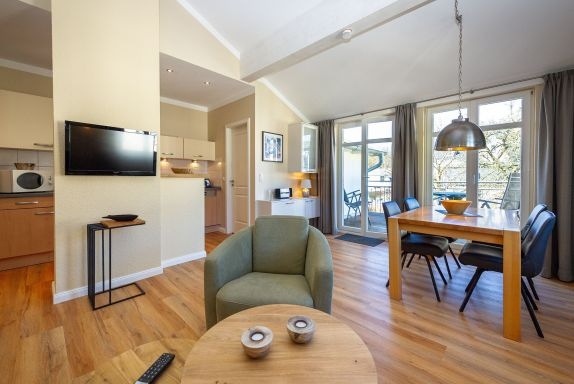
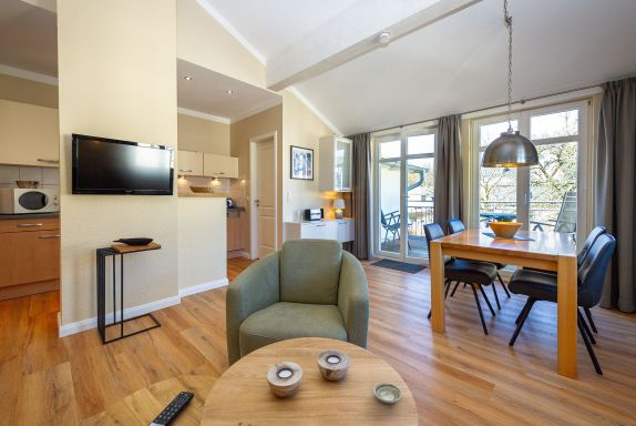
+ saucer (387, 394)
